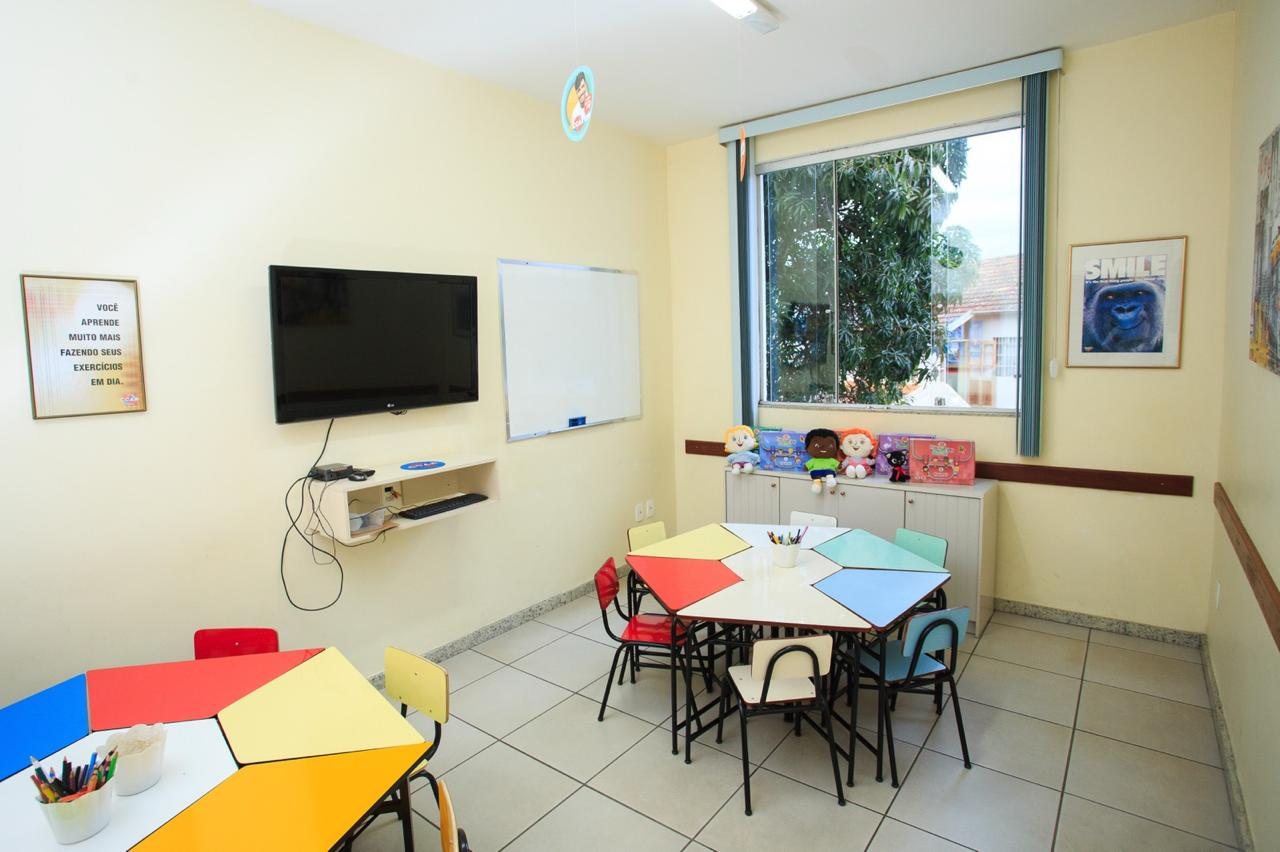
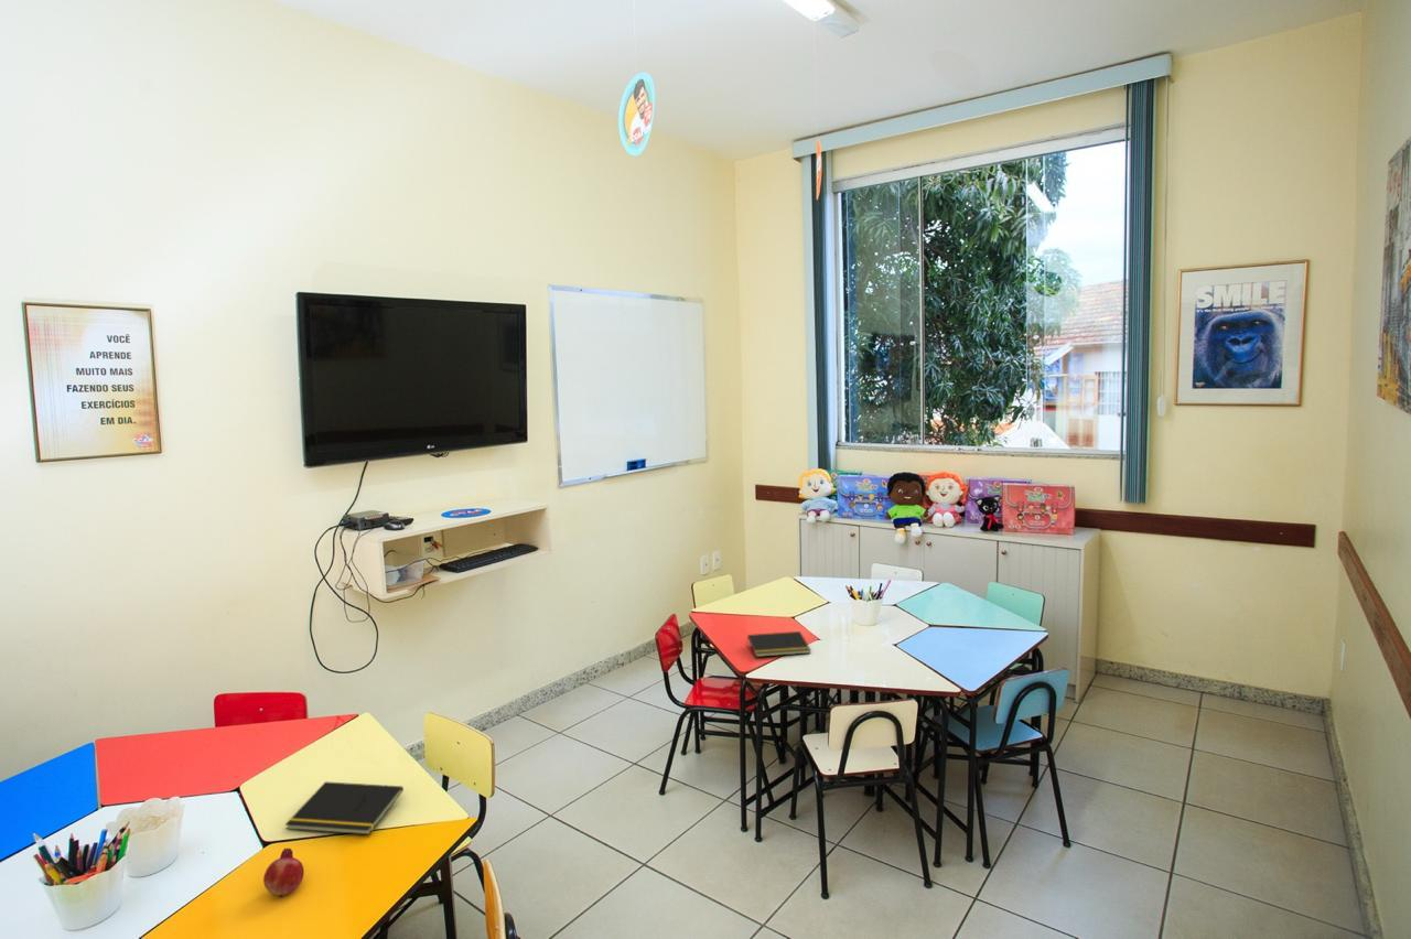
+ notepad (346, 807)
+ fruit (283, 873)
+ notepad (778, 644)
